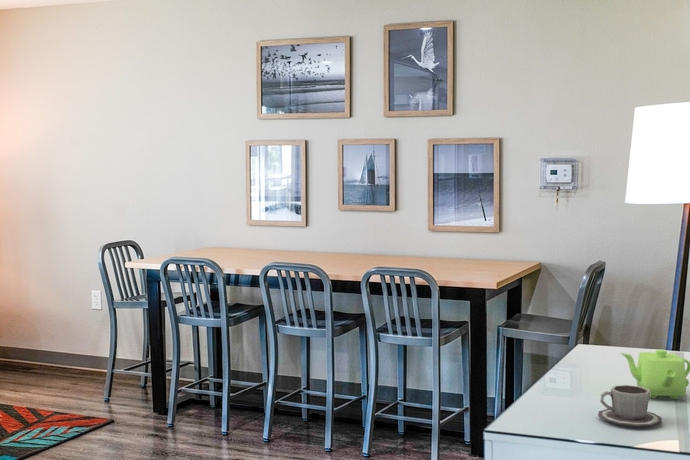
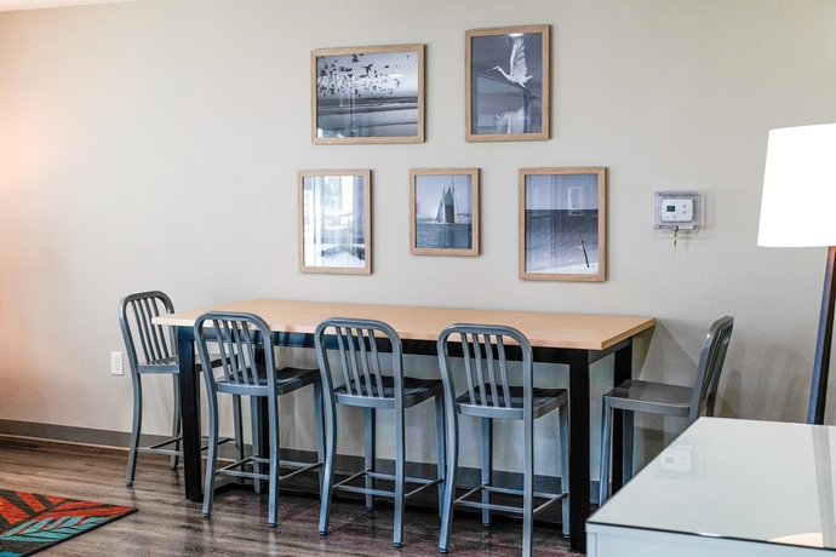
- teapot (655, 372)
- cup (629, 404)
